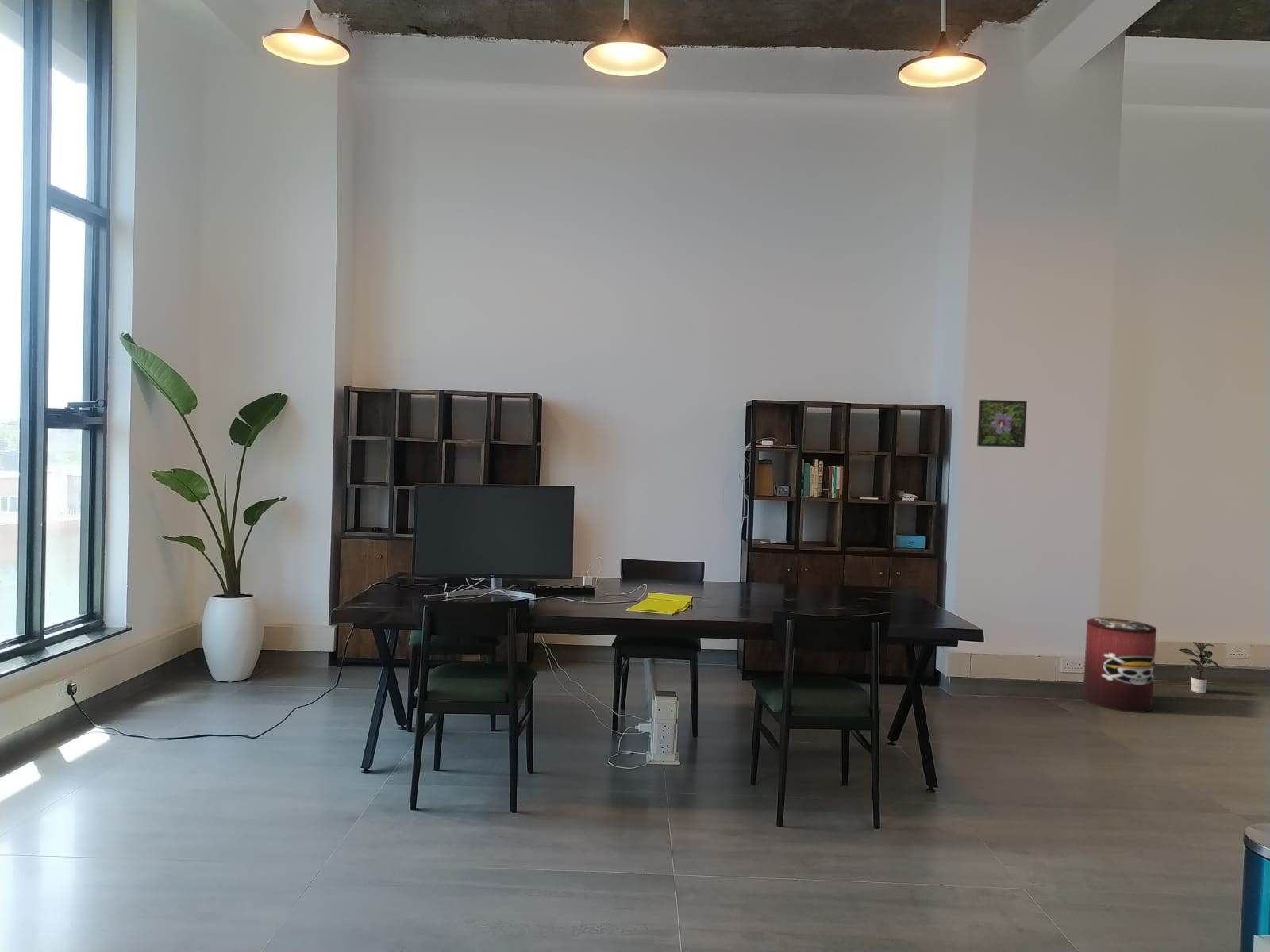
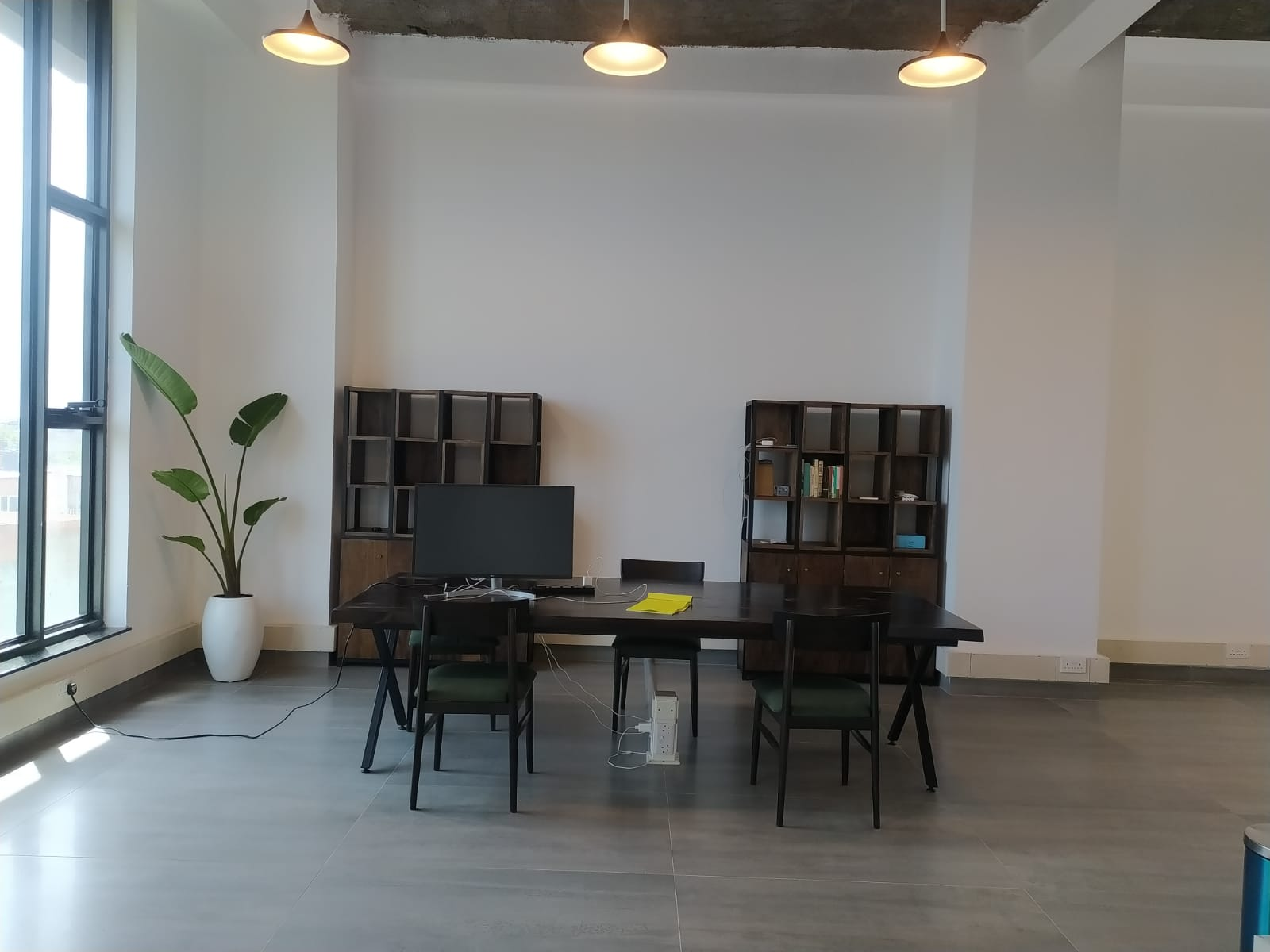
- potted plant (1202, 665)
- waste bin (1118, 663)
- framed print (1002, 424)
